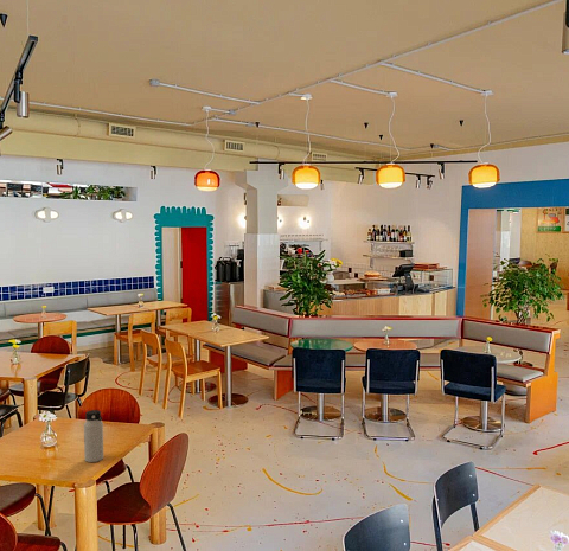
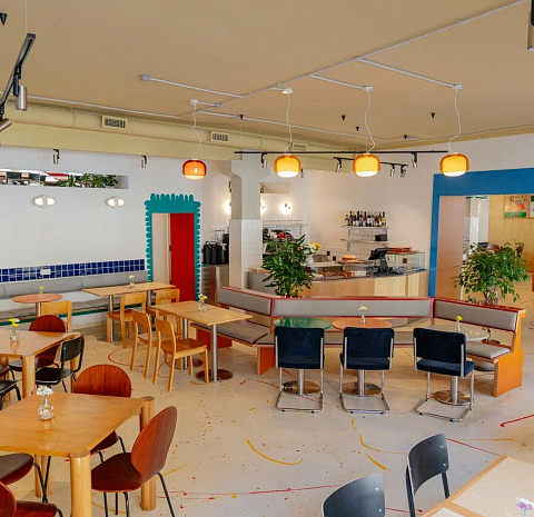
- water bottle (94, 435)
